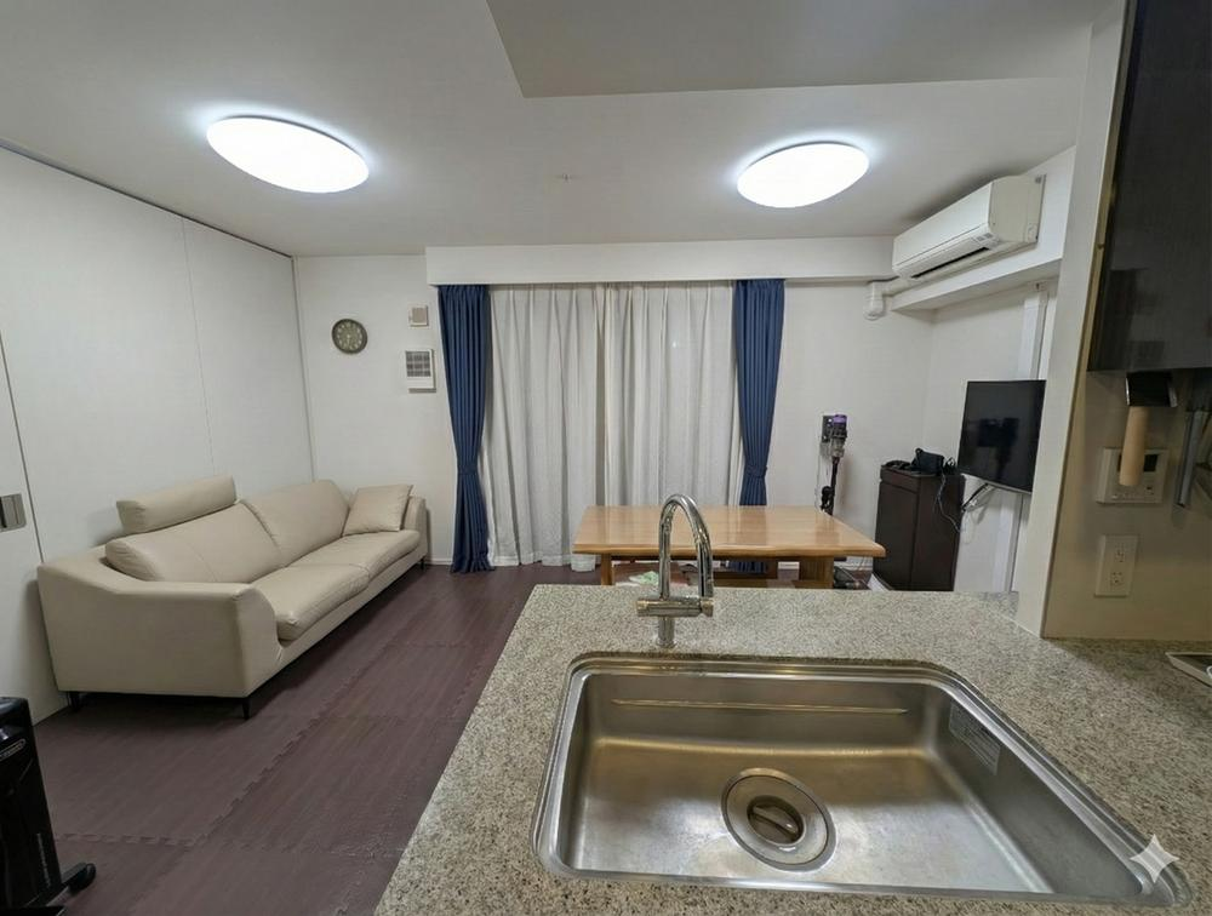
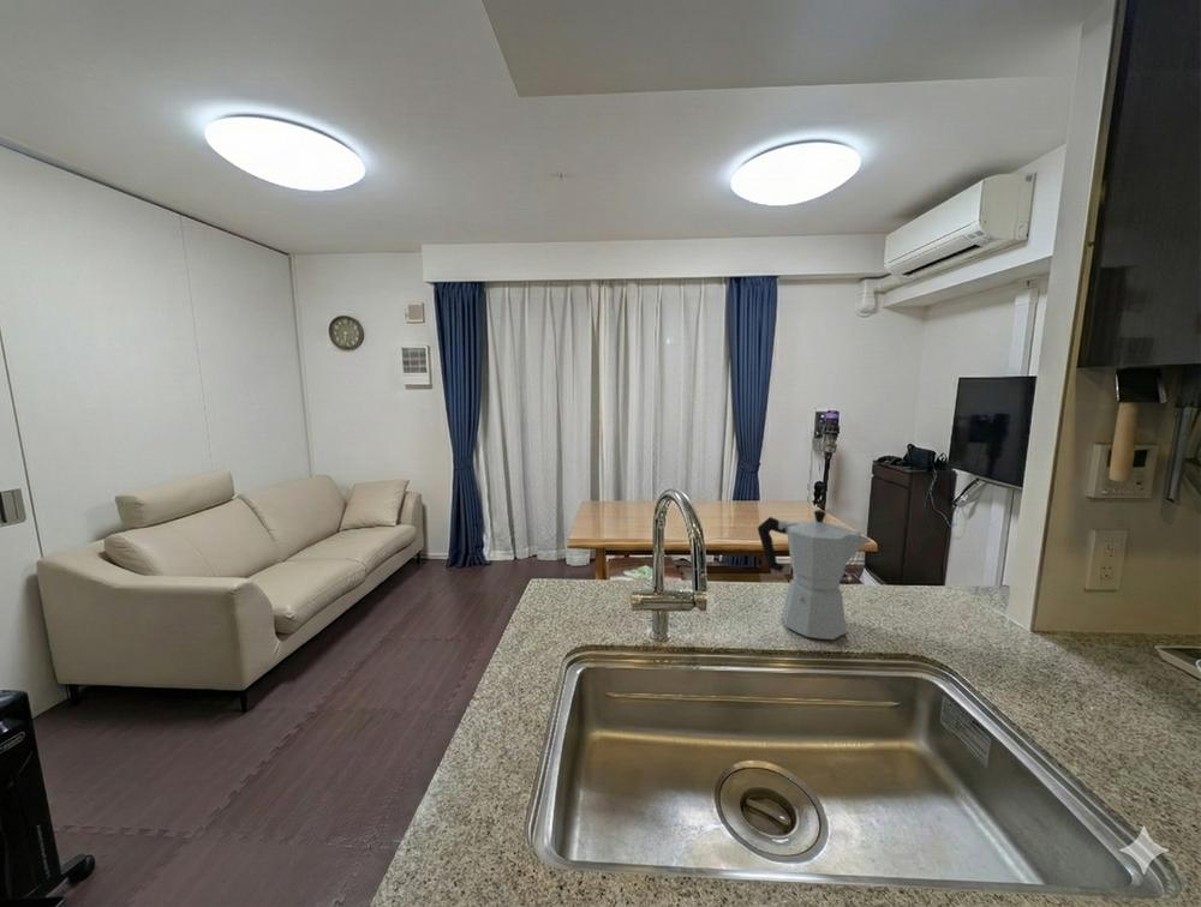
+ moka pot (808, 566)
